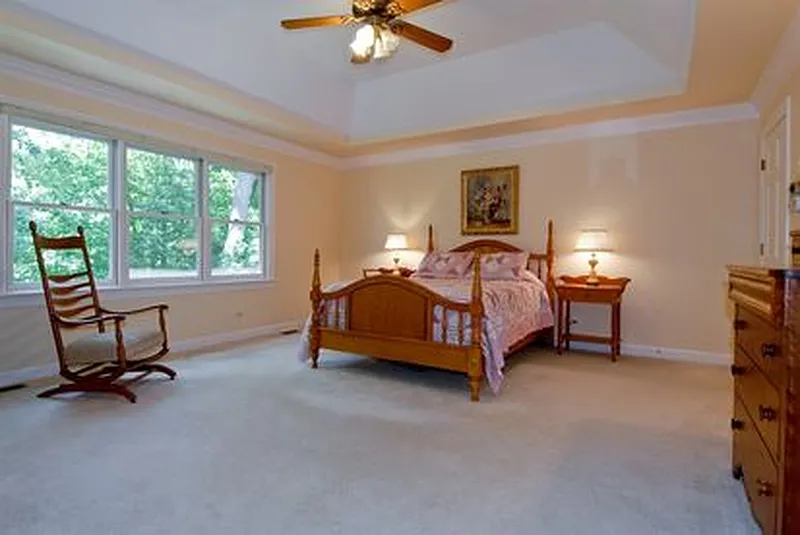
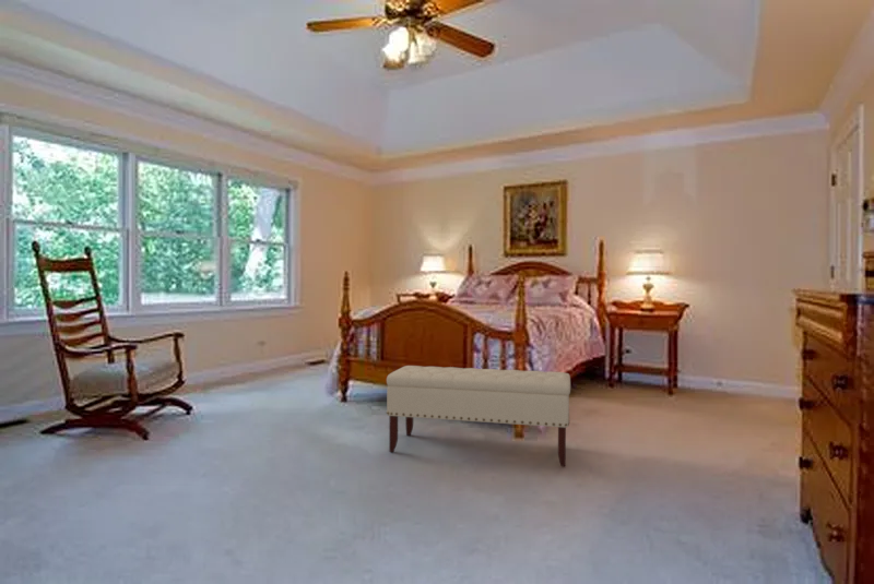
+ bench (479, 410)
